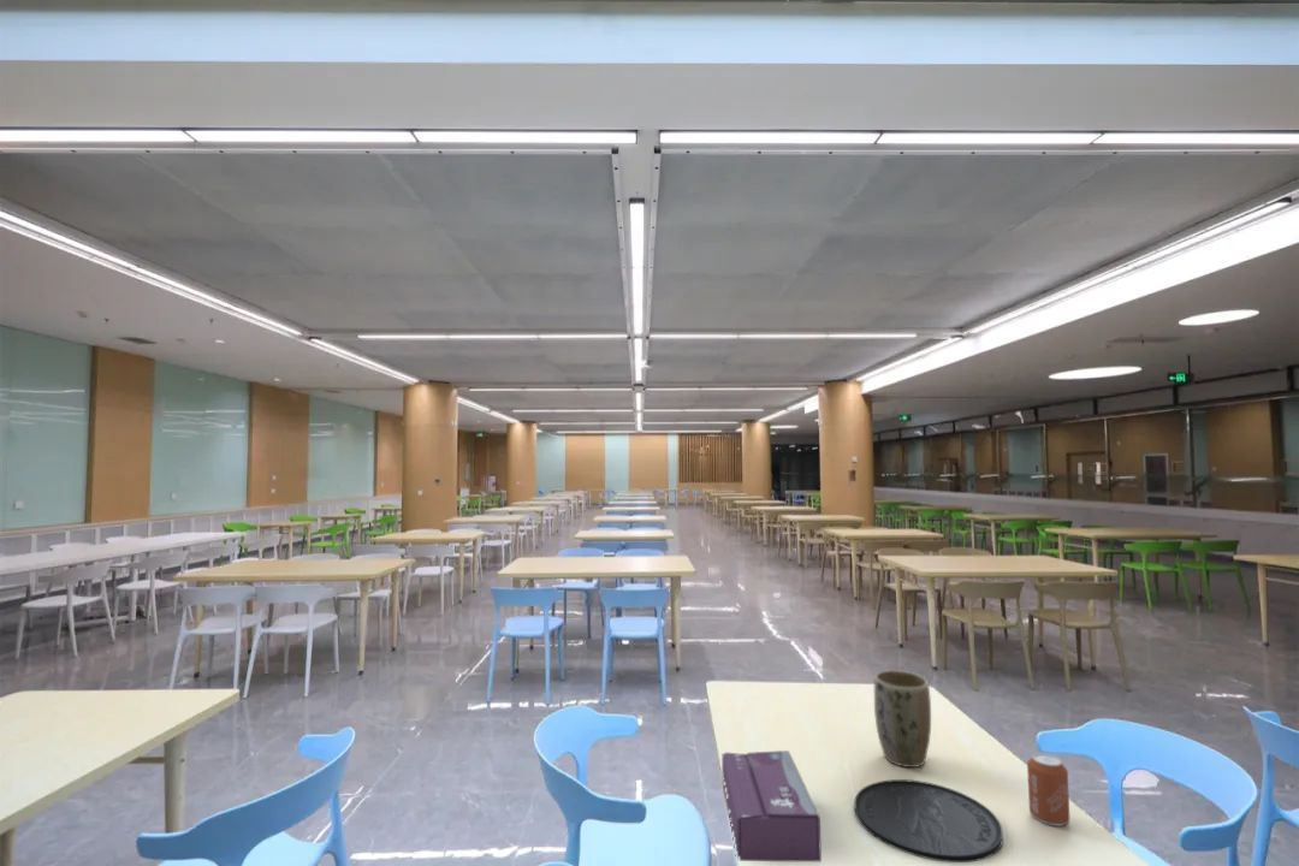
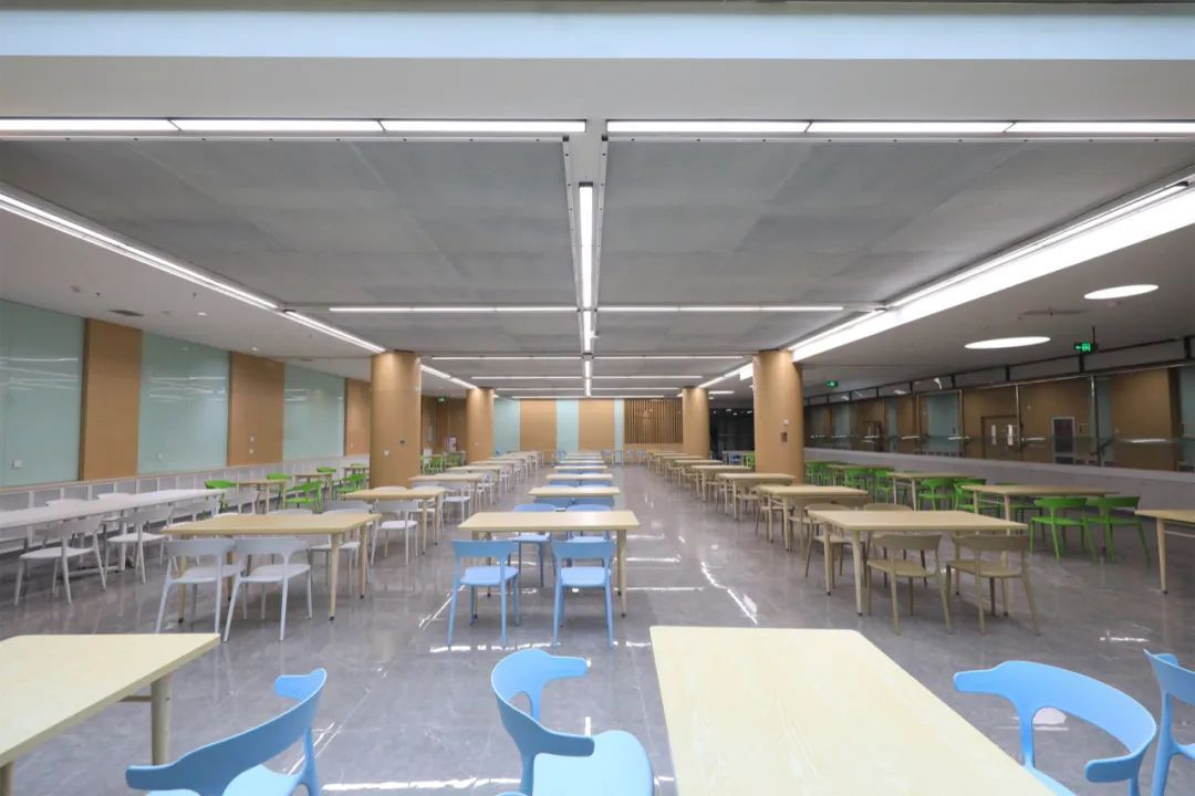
- tissue box (766, 800)
- plate (925, 817)
- plant pot (902, 718)
- can (1048, 788)
